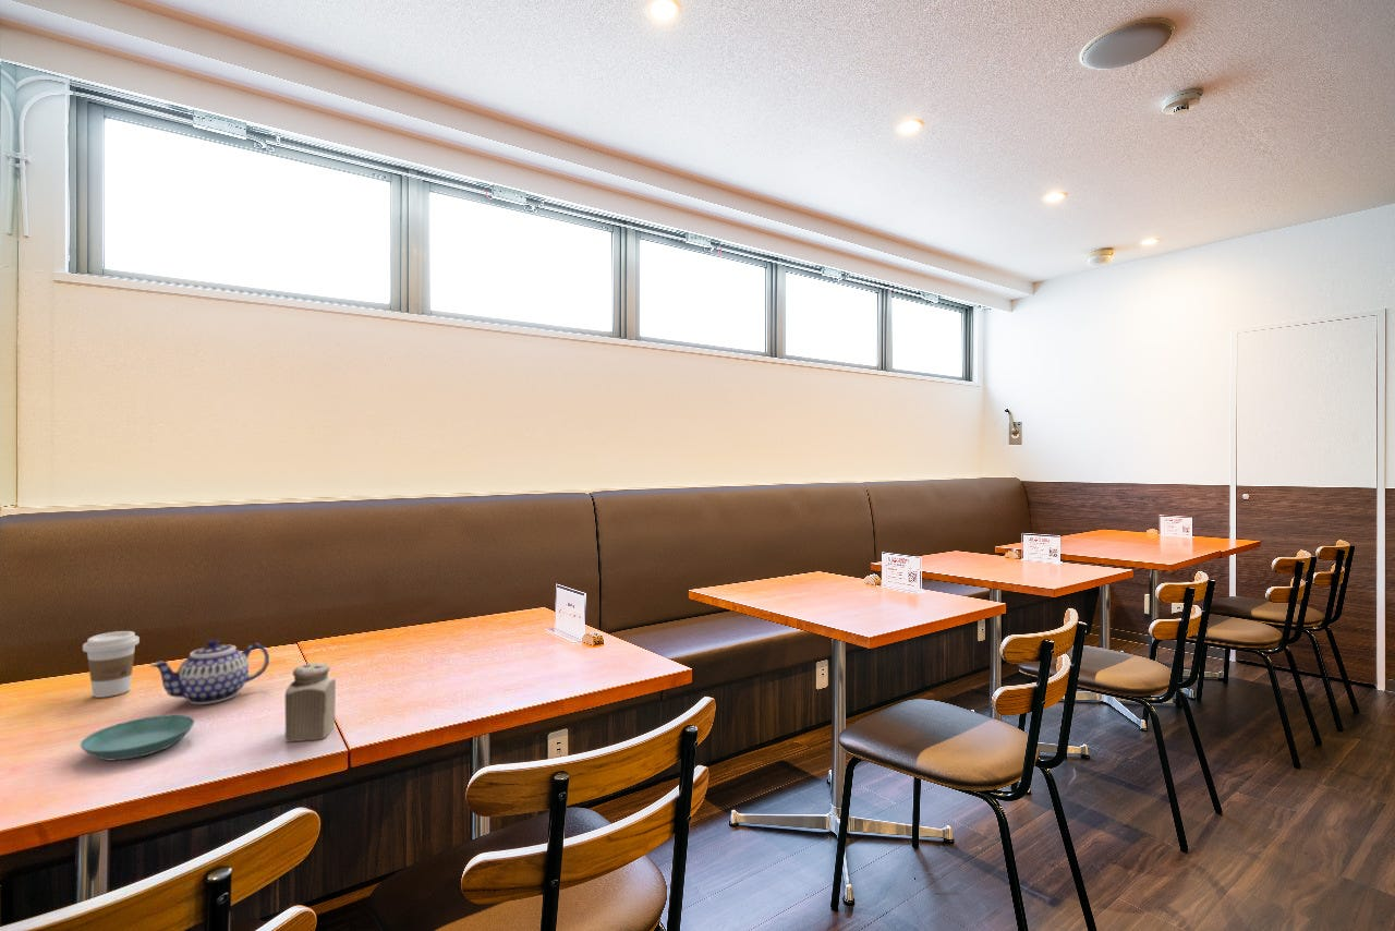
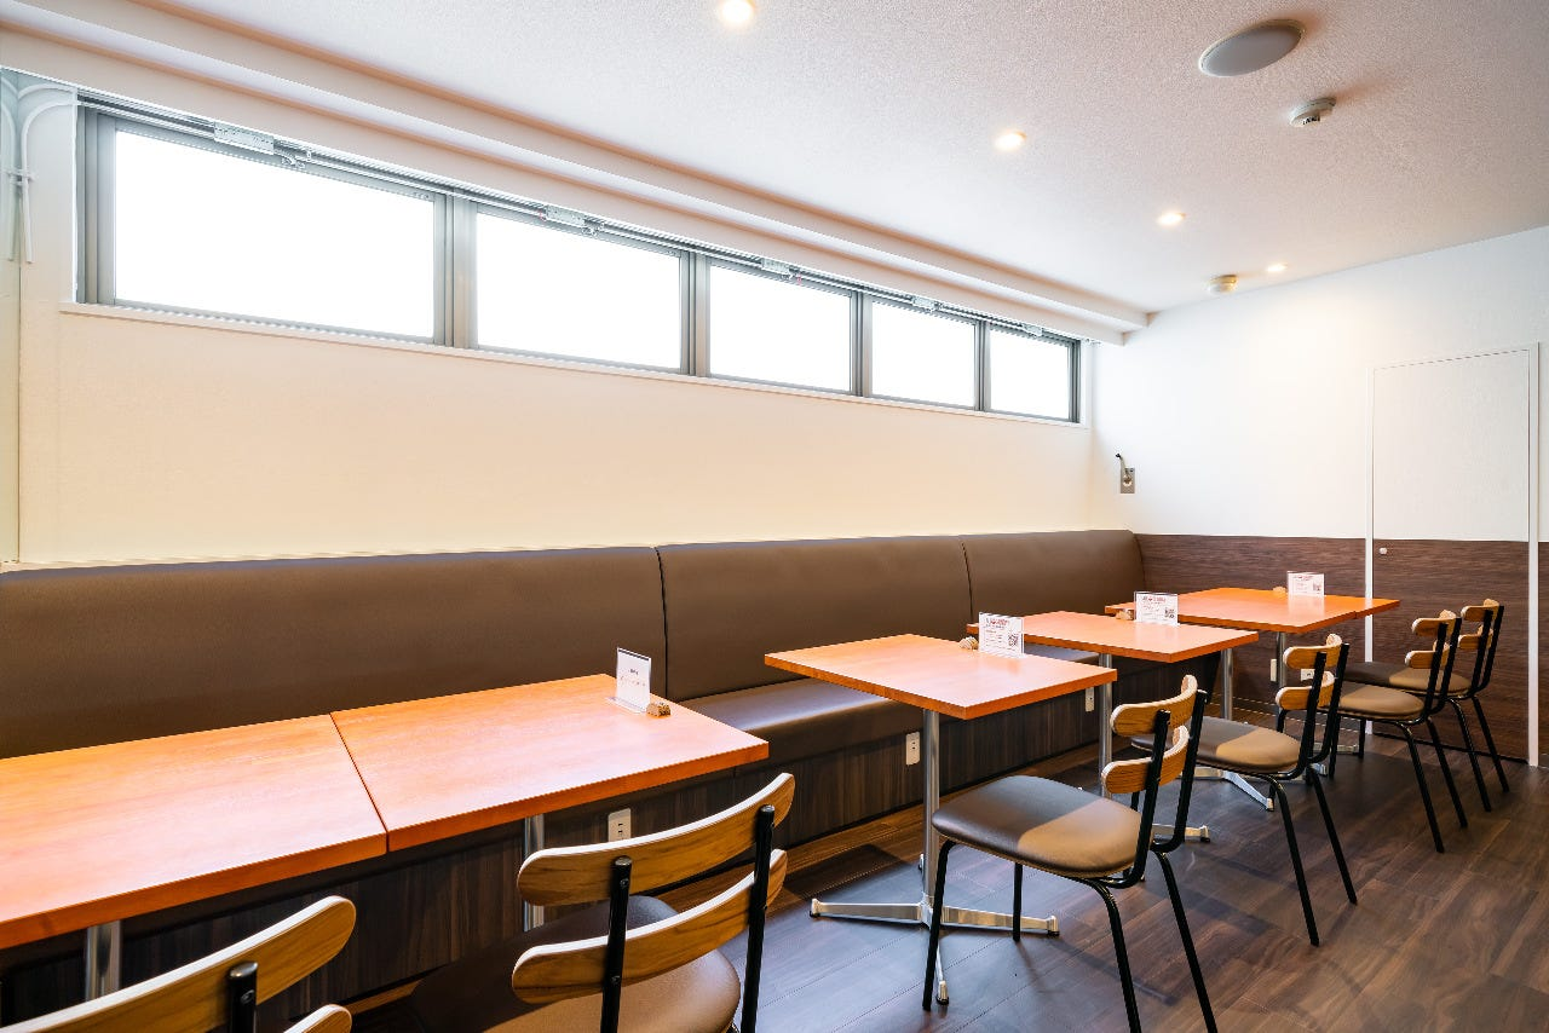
- coffee cup (111, 664)
- saucer (140, 738)
- teapot (213, 668)
- salt shaker (311, 699)
